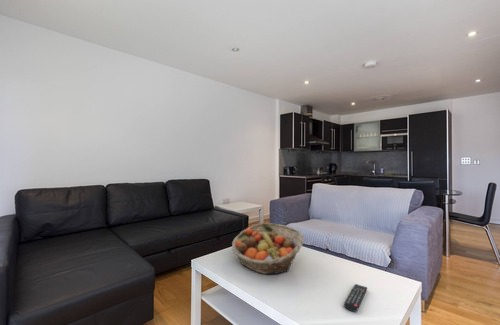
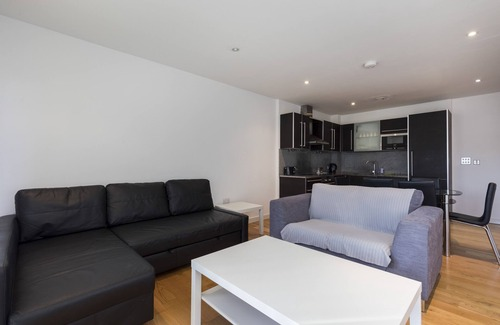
- fruit basket (266, 246)
- remote control (356, 296)
